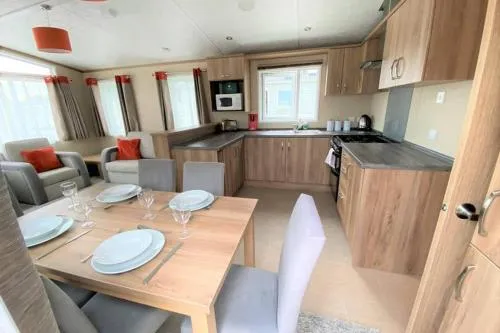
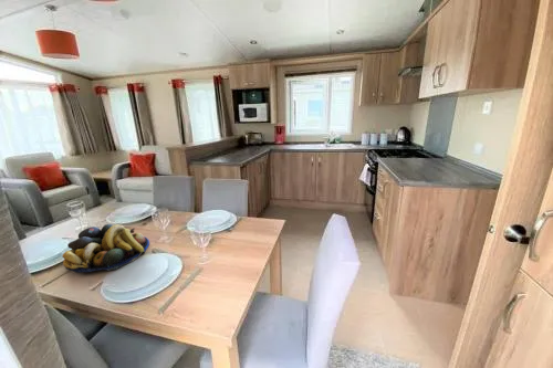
+ fruit bowl (108, 240)
